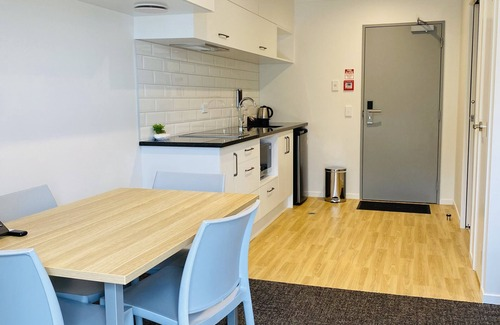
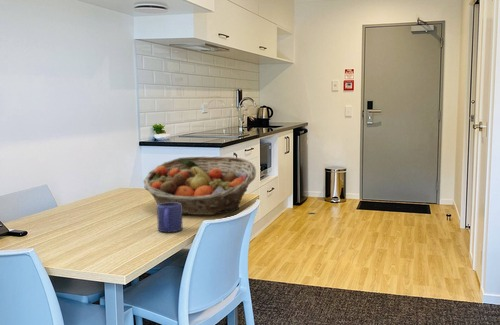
+ mug (169, 217)
+ fruit basket (199, 184)
